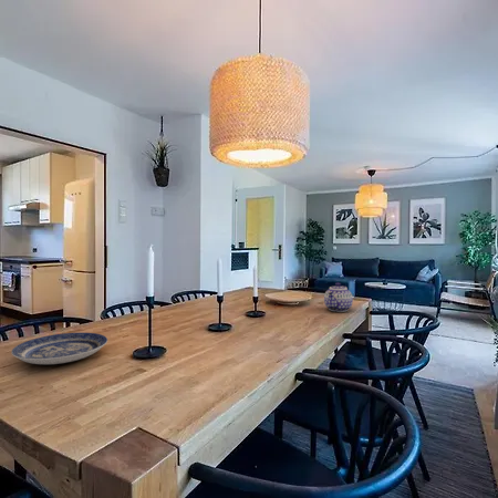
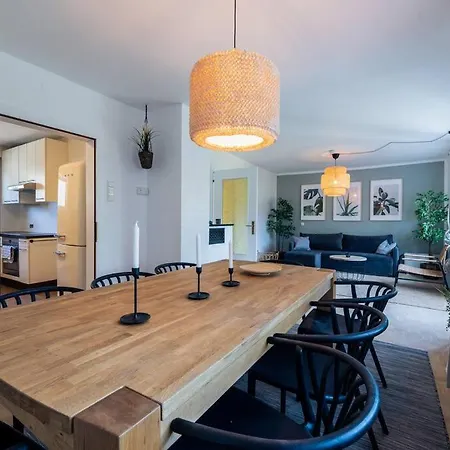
- plate (62, 350)
- teapot (338, 295)
